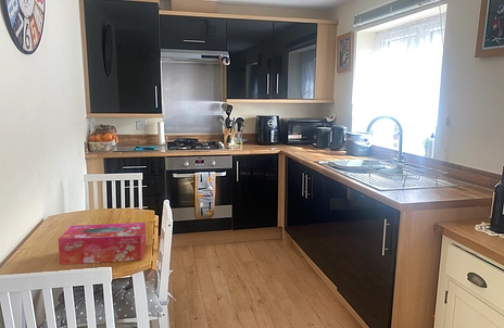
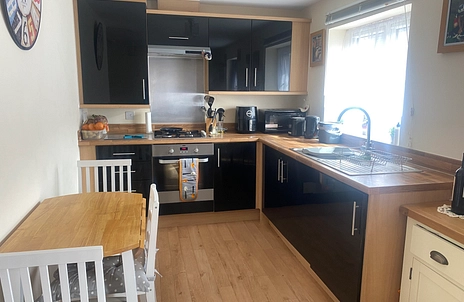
- tissue box (104, 242)
